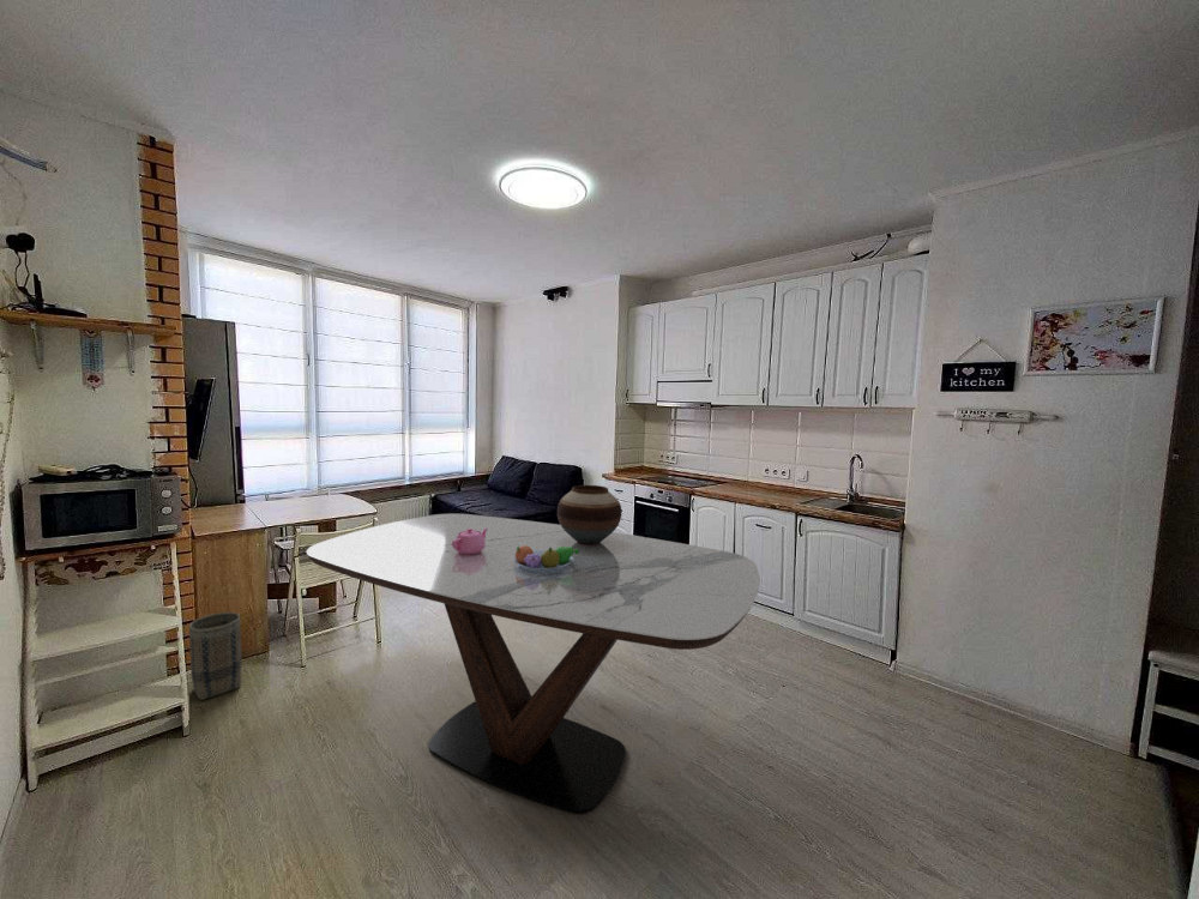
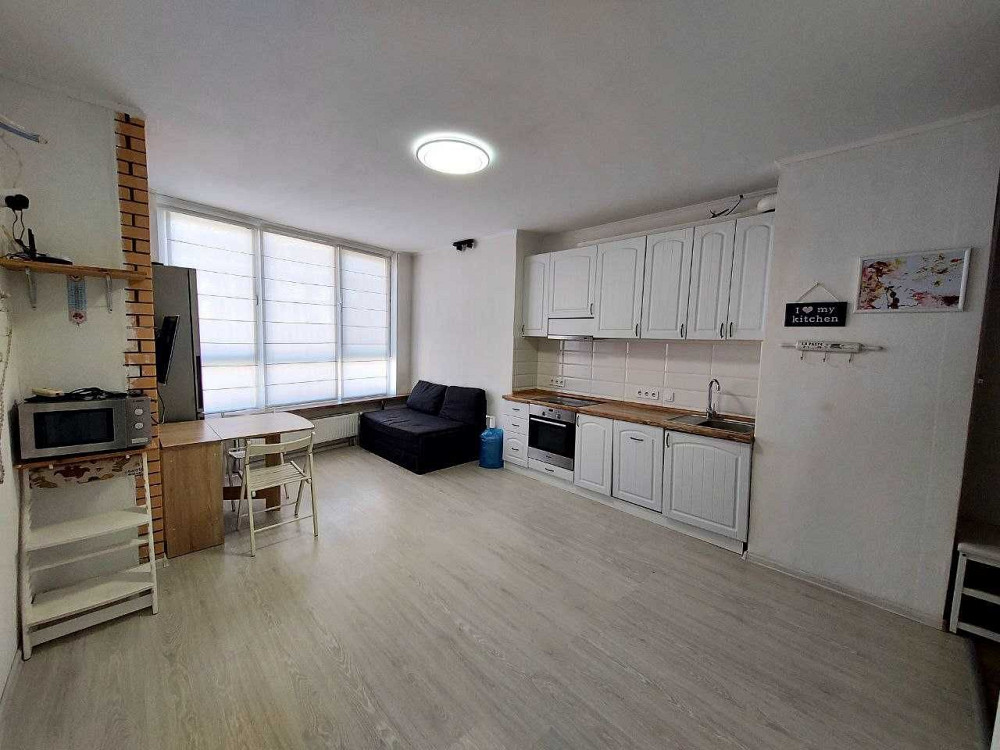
- fruit bowl (546, 553)
- vase (589, 514)
- teapot (470, 539)
- basket (216, 653)
- dining table (513, 660)
